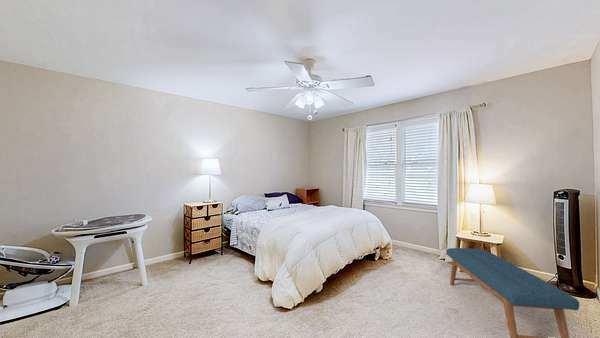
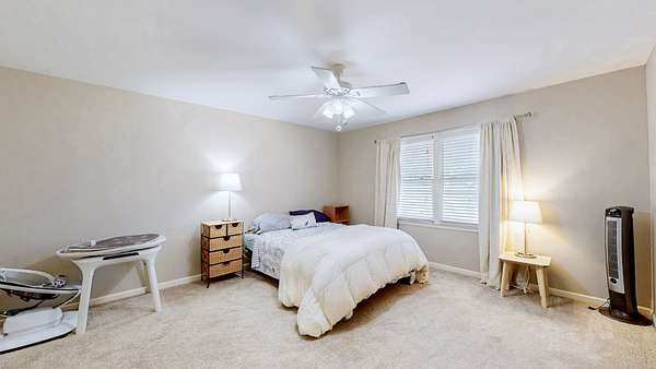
- bench (496, 287)
